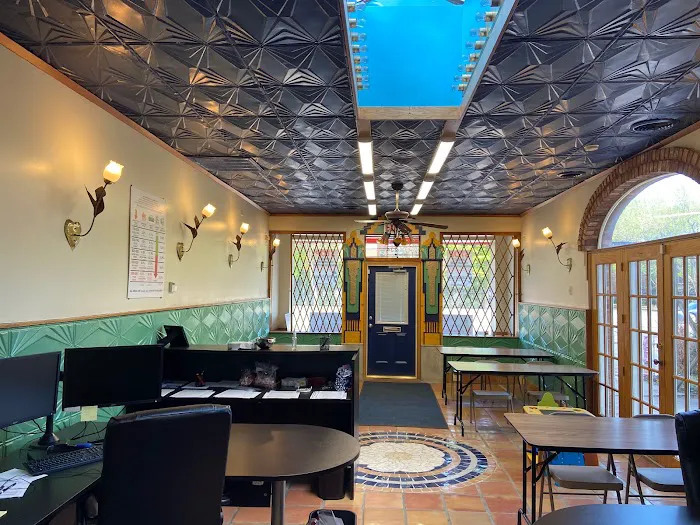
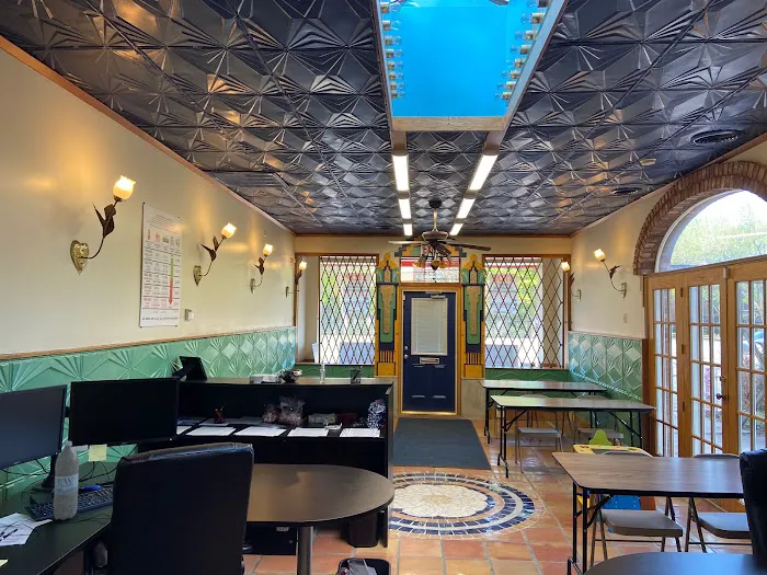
+ water bottle (66, 480)
